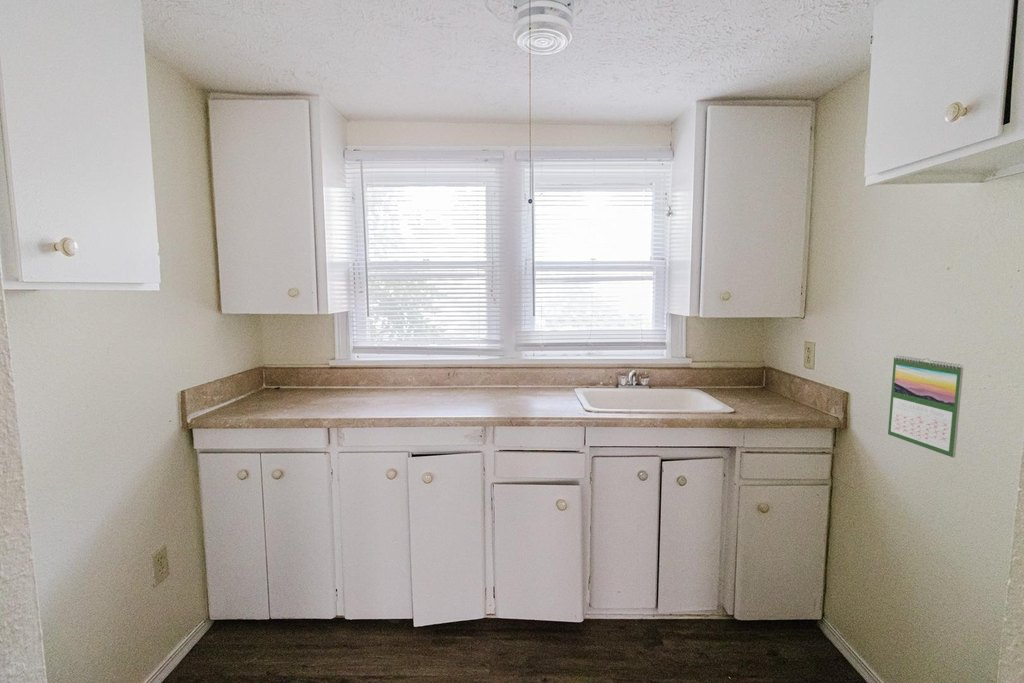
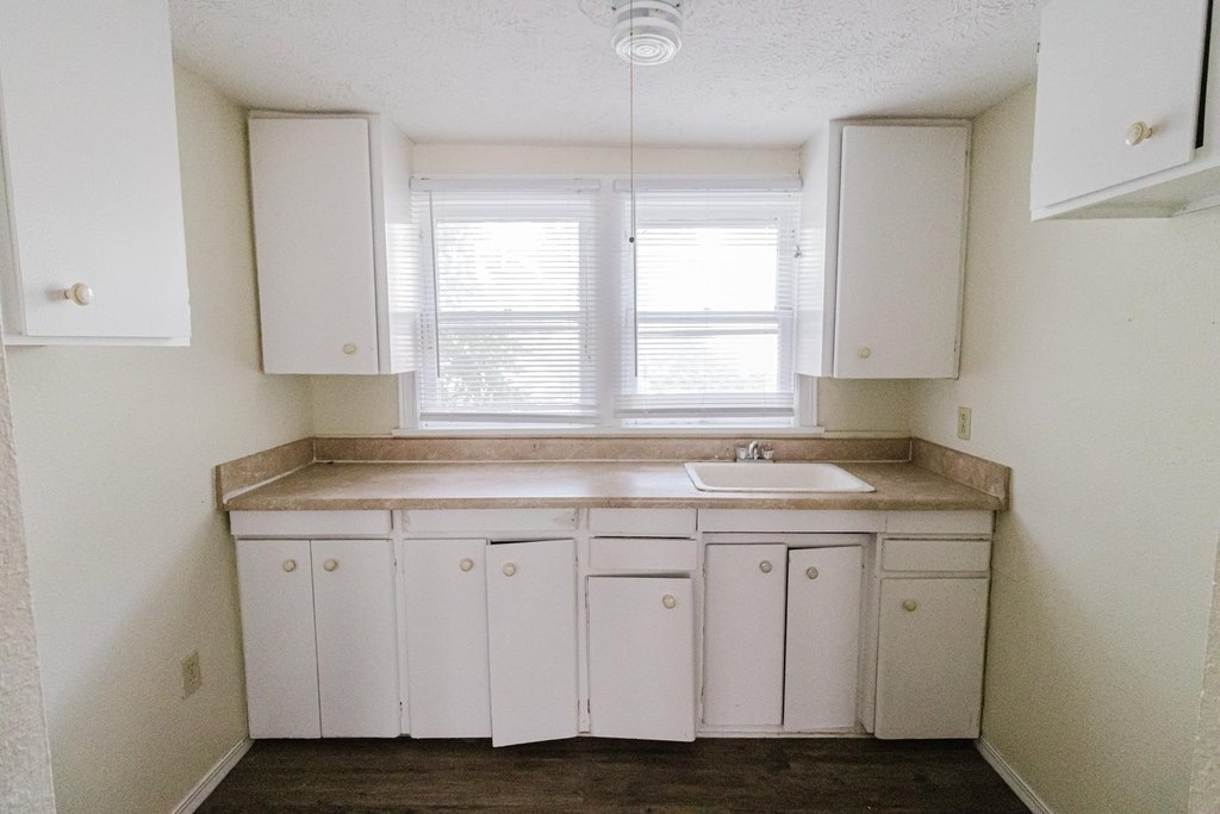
- calendar (922, 401)
